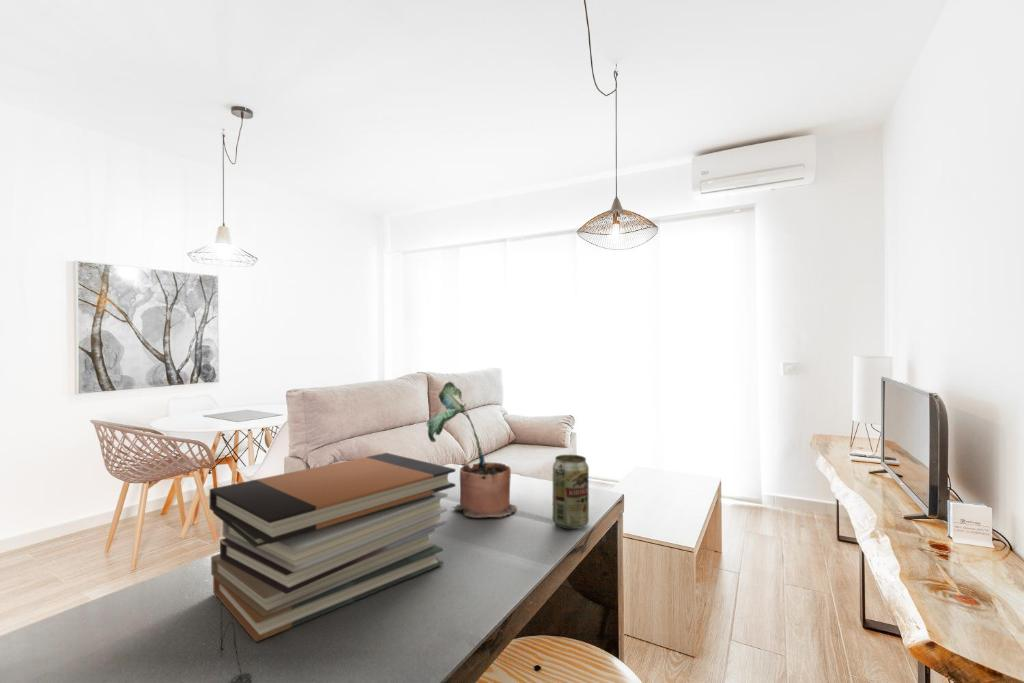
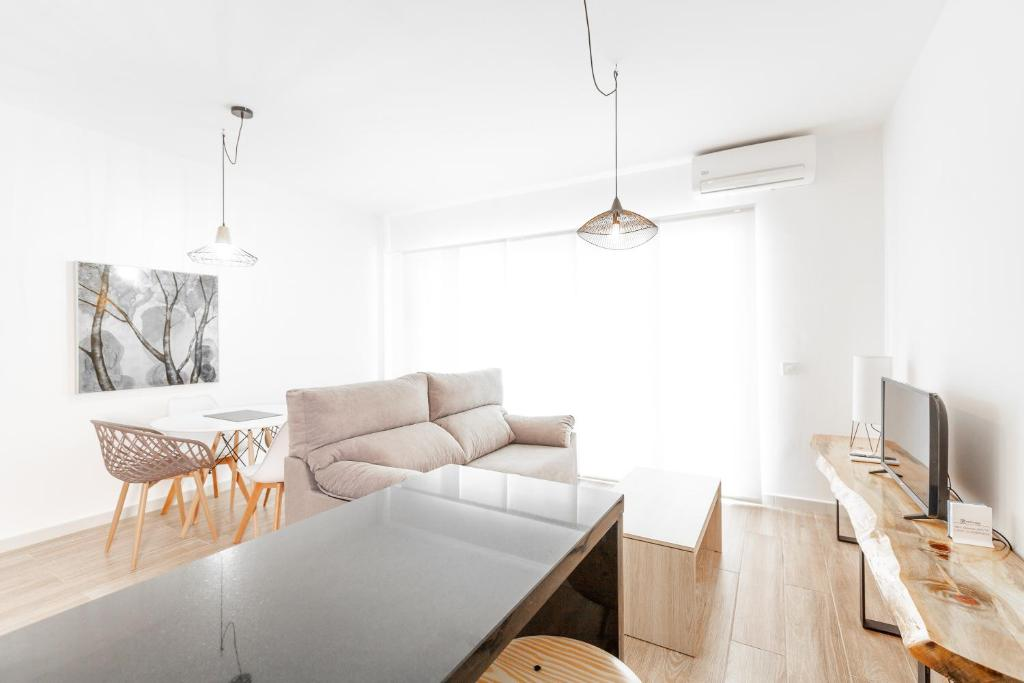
- book stack (340, 527)
- potted plant (477, 447)
- beverage can (570, 491)
